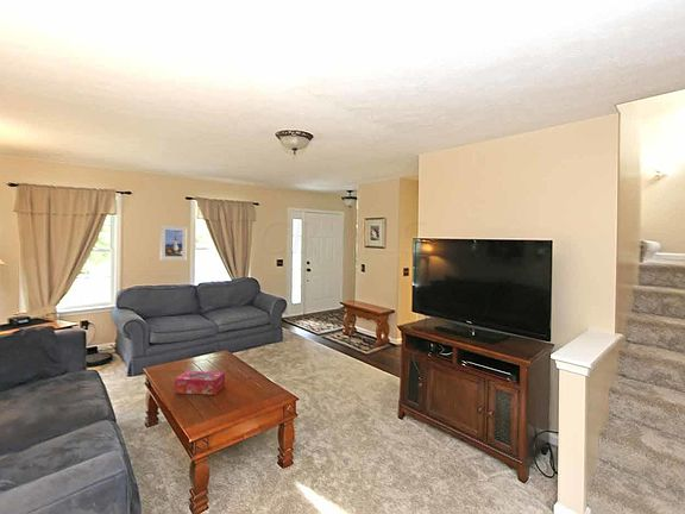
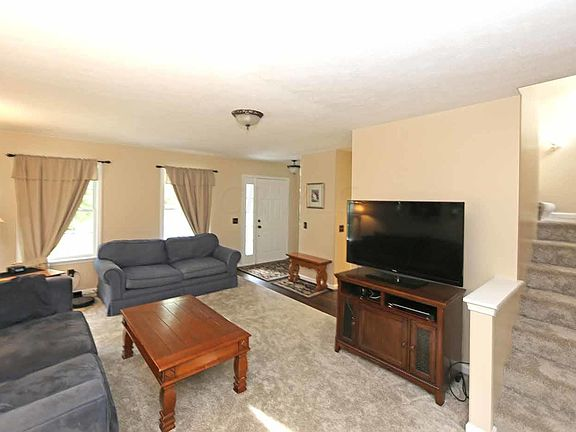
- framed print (174, 243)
- tissue box (200, 382)
